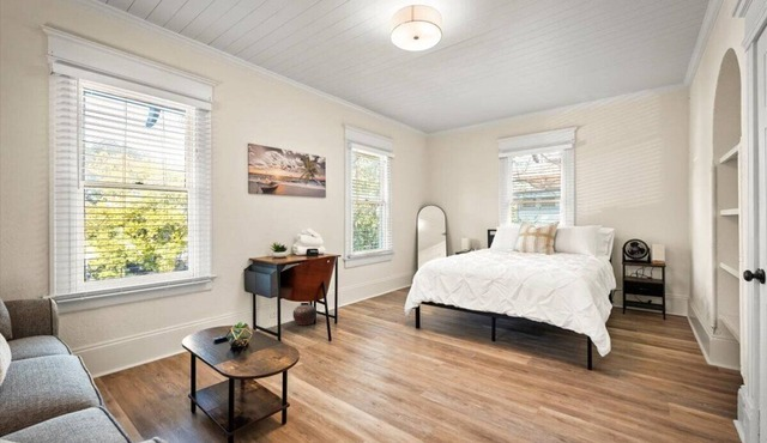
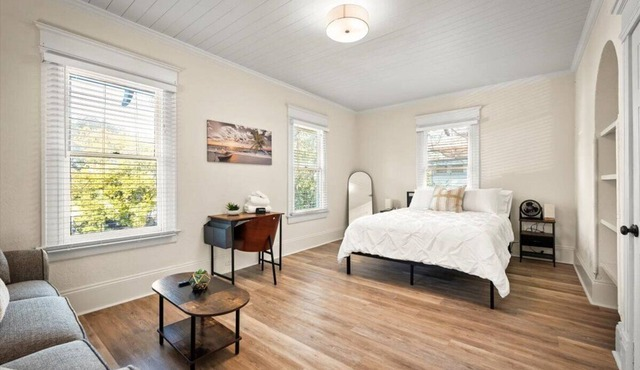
- vase (304, 309)
